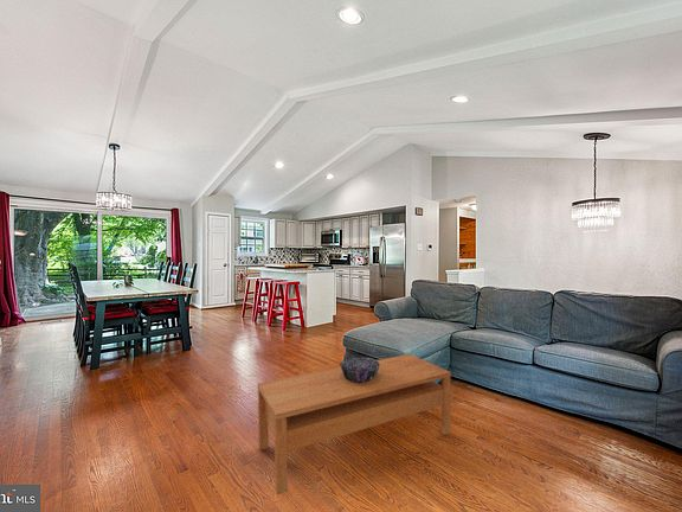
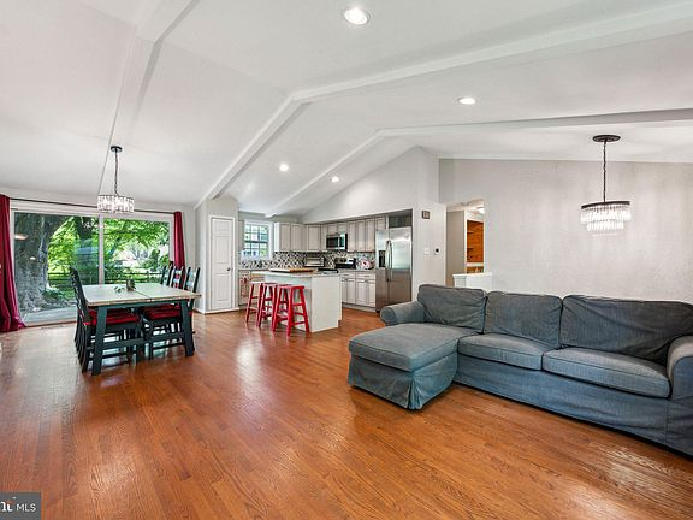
- decorative bowl (360, 370)
- coffee table (358, 409)
